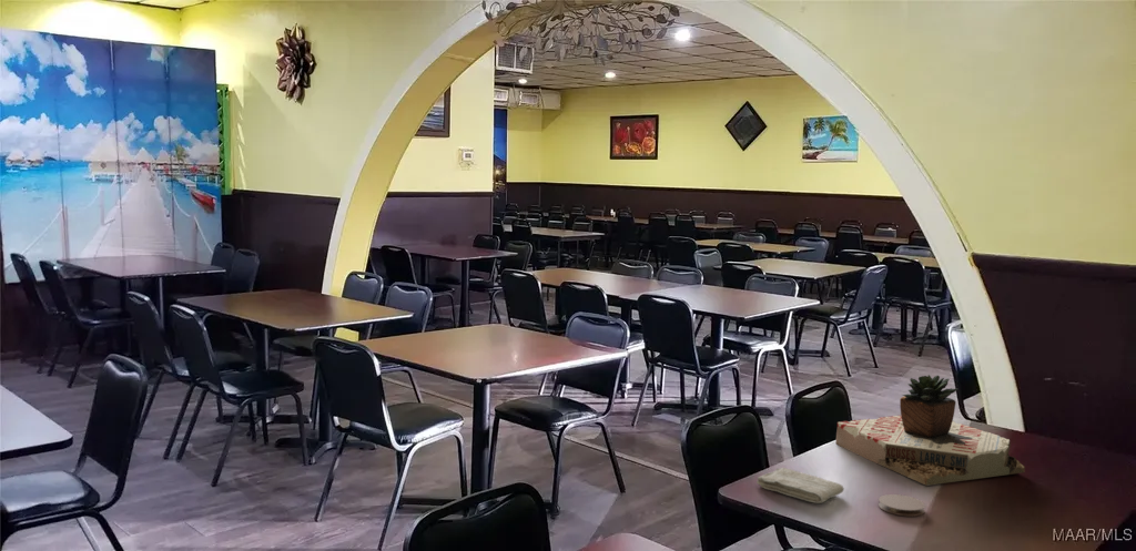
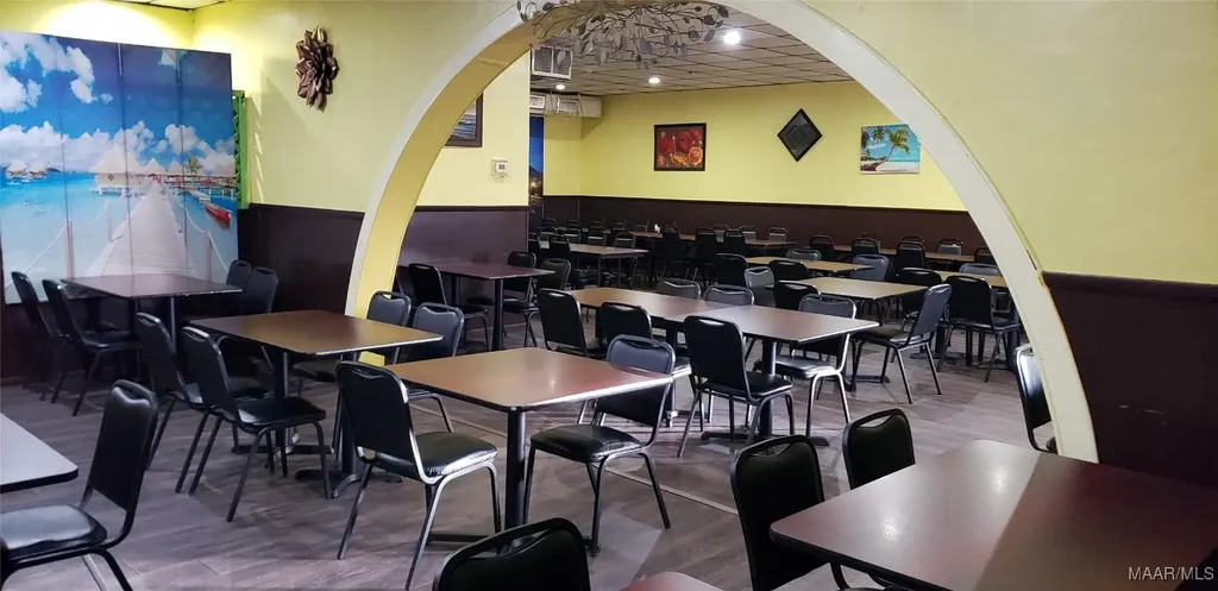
- succulent plant (927, 417)
- washcloth (799, 483)
- coaster (901, 504)
